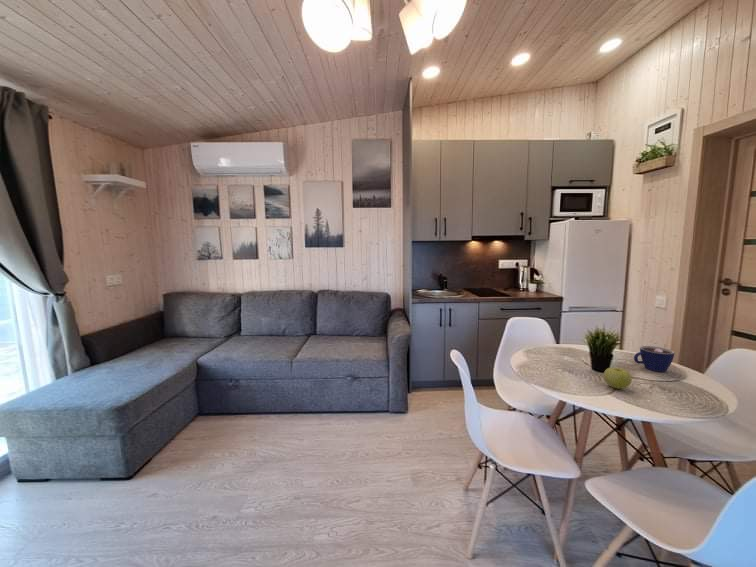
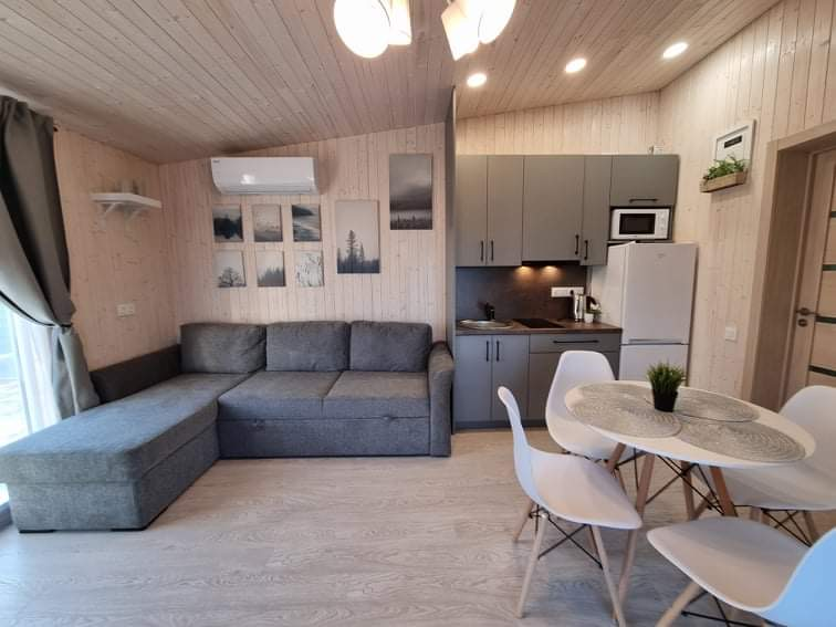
- cup (651, 359)
- apple (617, 378)
